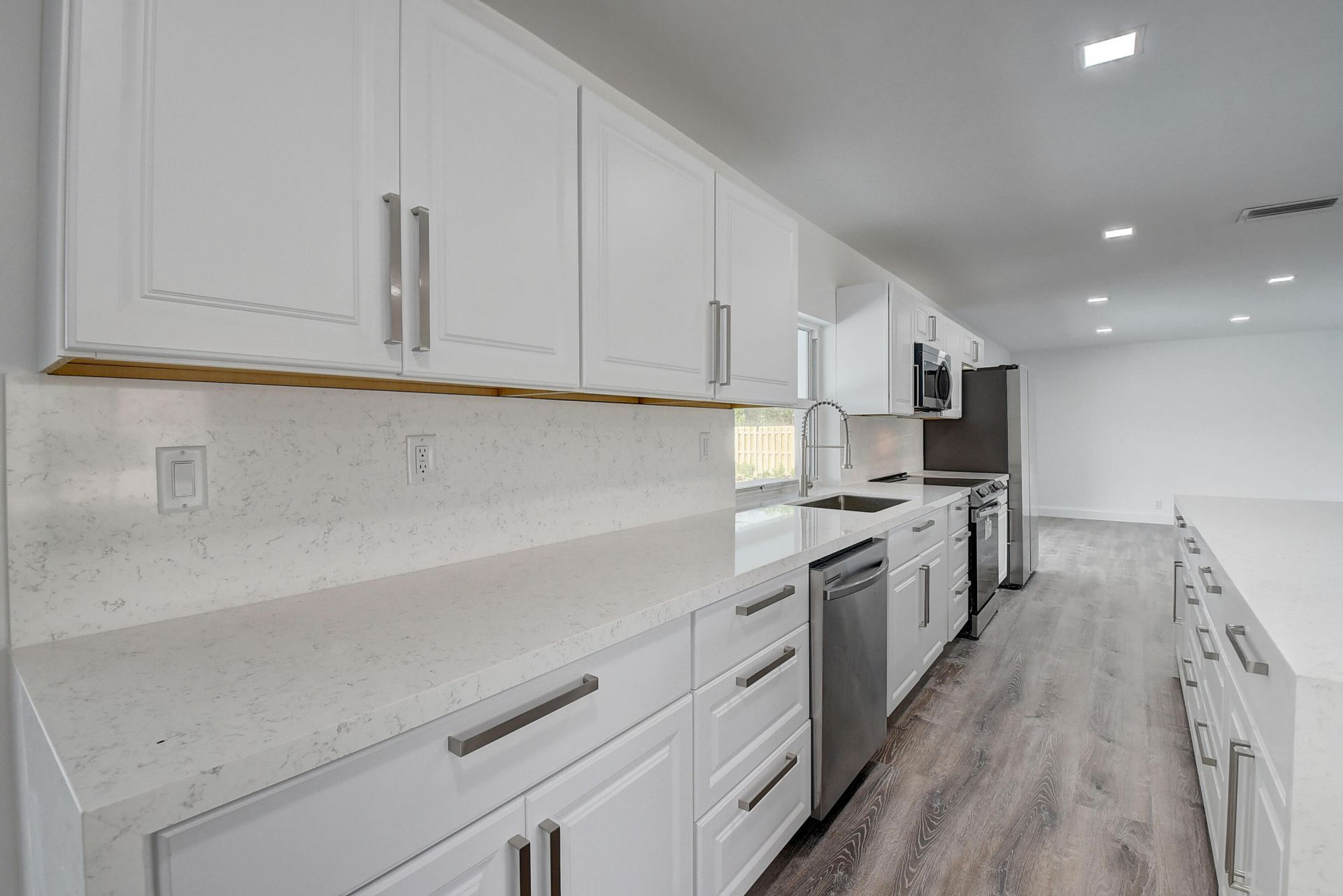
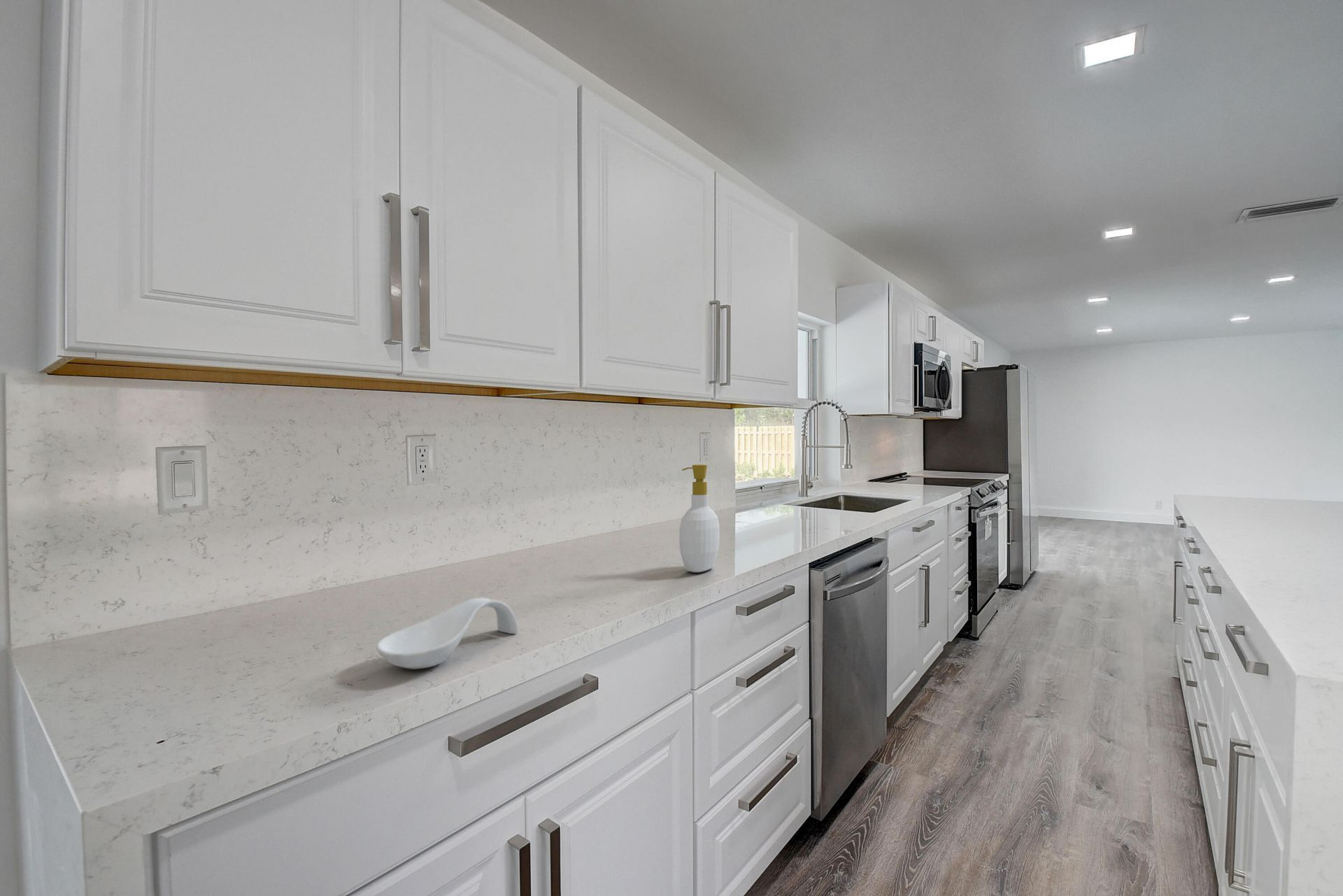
+ soap bottle (698, 517)
+ spoon rest (453, 629)
